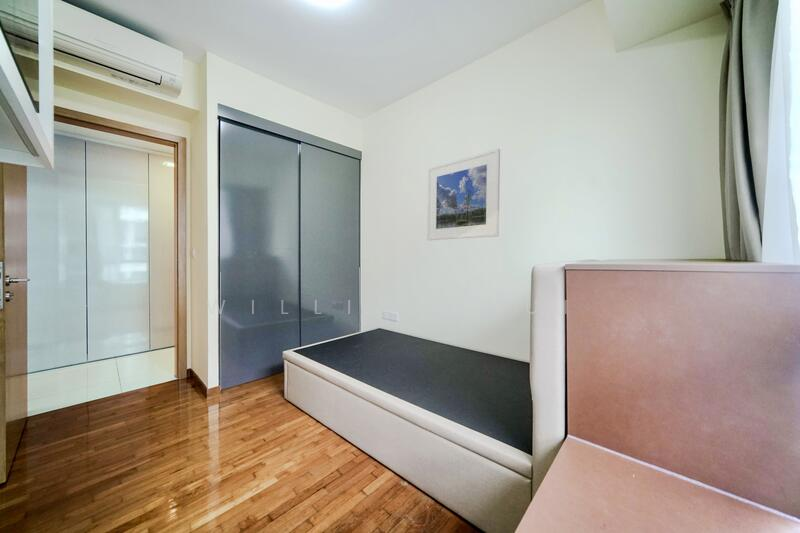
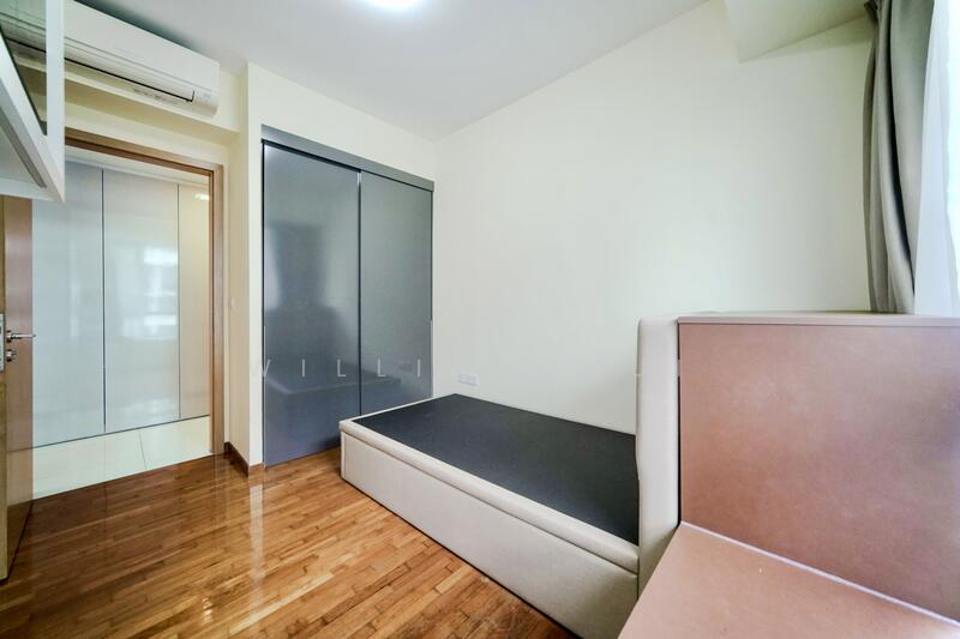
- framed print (460, 199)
